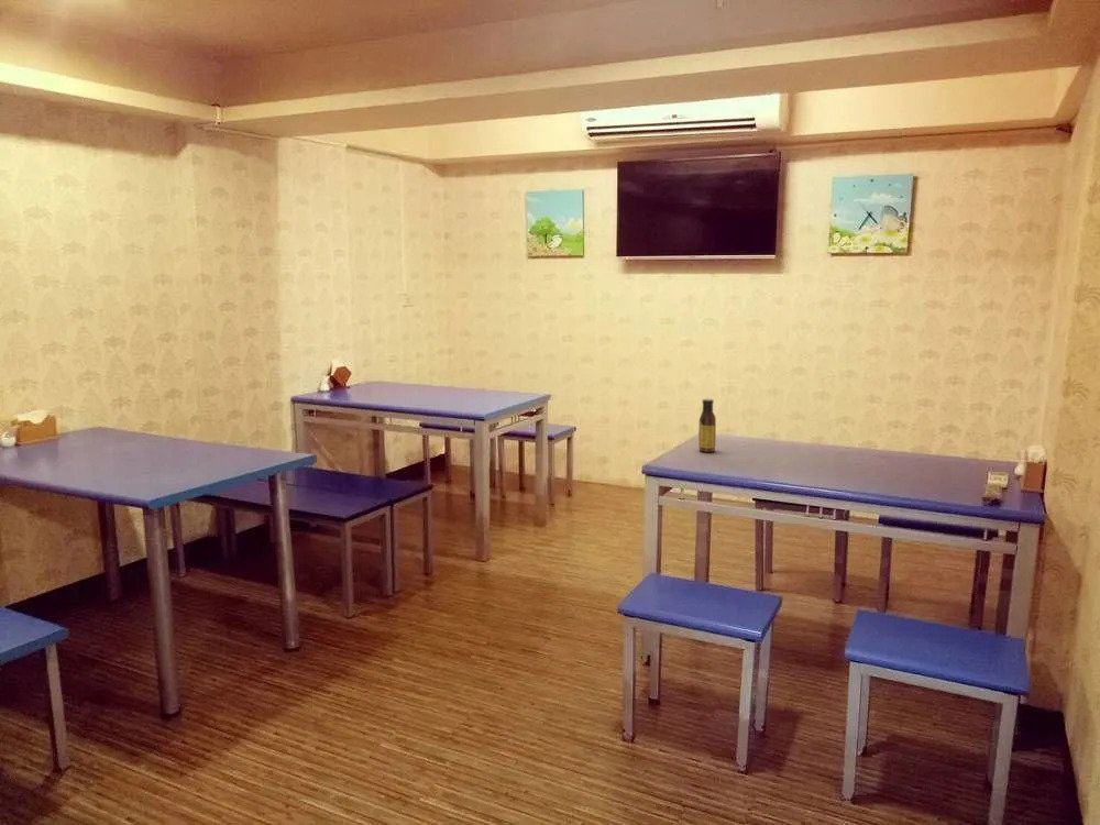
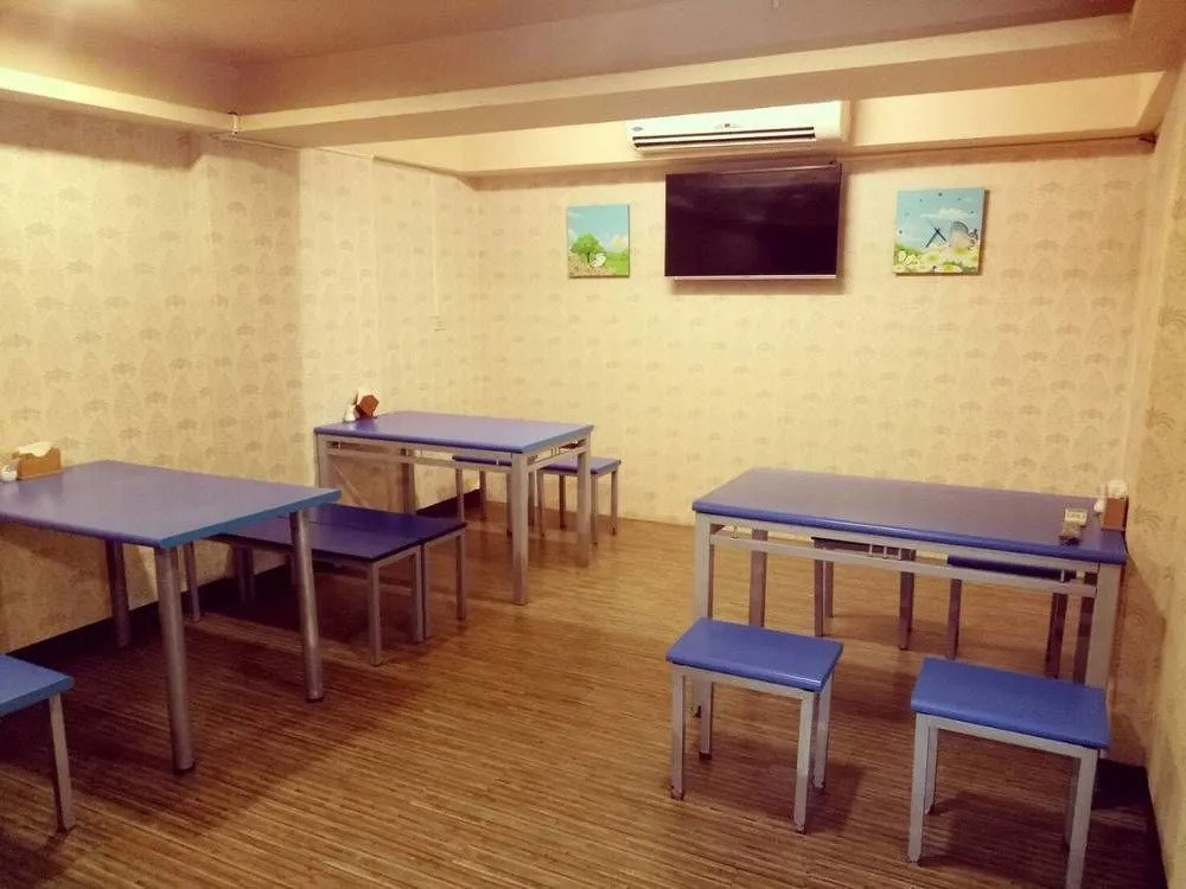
- sauce bottle (707, 425)
